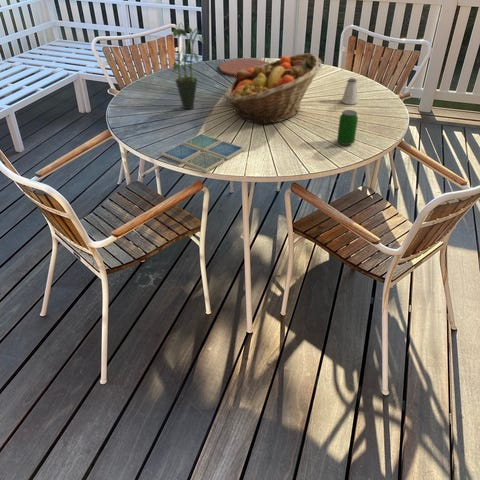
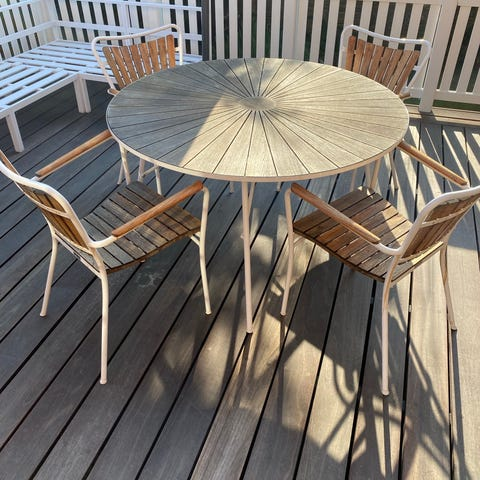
- beverage can (347, 127)
- fruit basket (272, 85)
- saltshaker (350, 90)
- plate (245, 67)
- potted plant (189, 67)
- drink coaster (203, 151)
